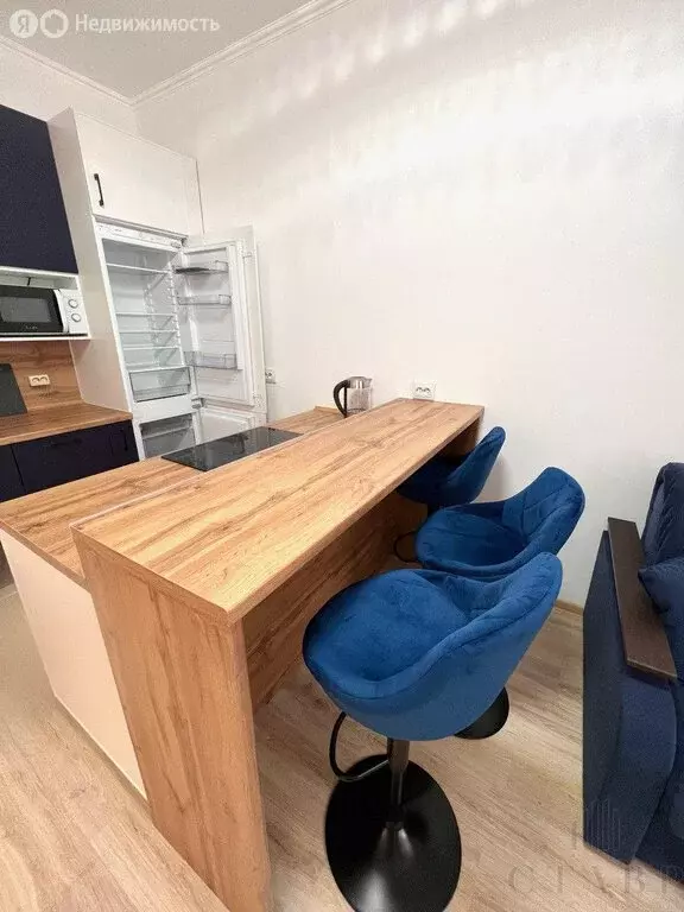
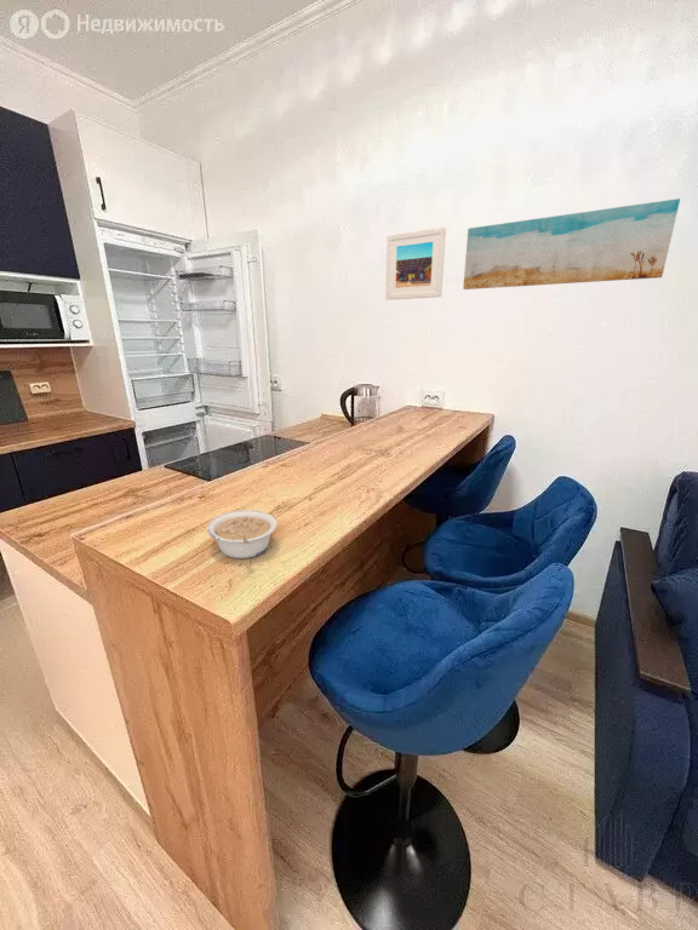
+ wall art (556, 251)
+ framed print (413, 265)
+ legume (245, 534)
